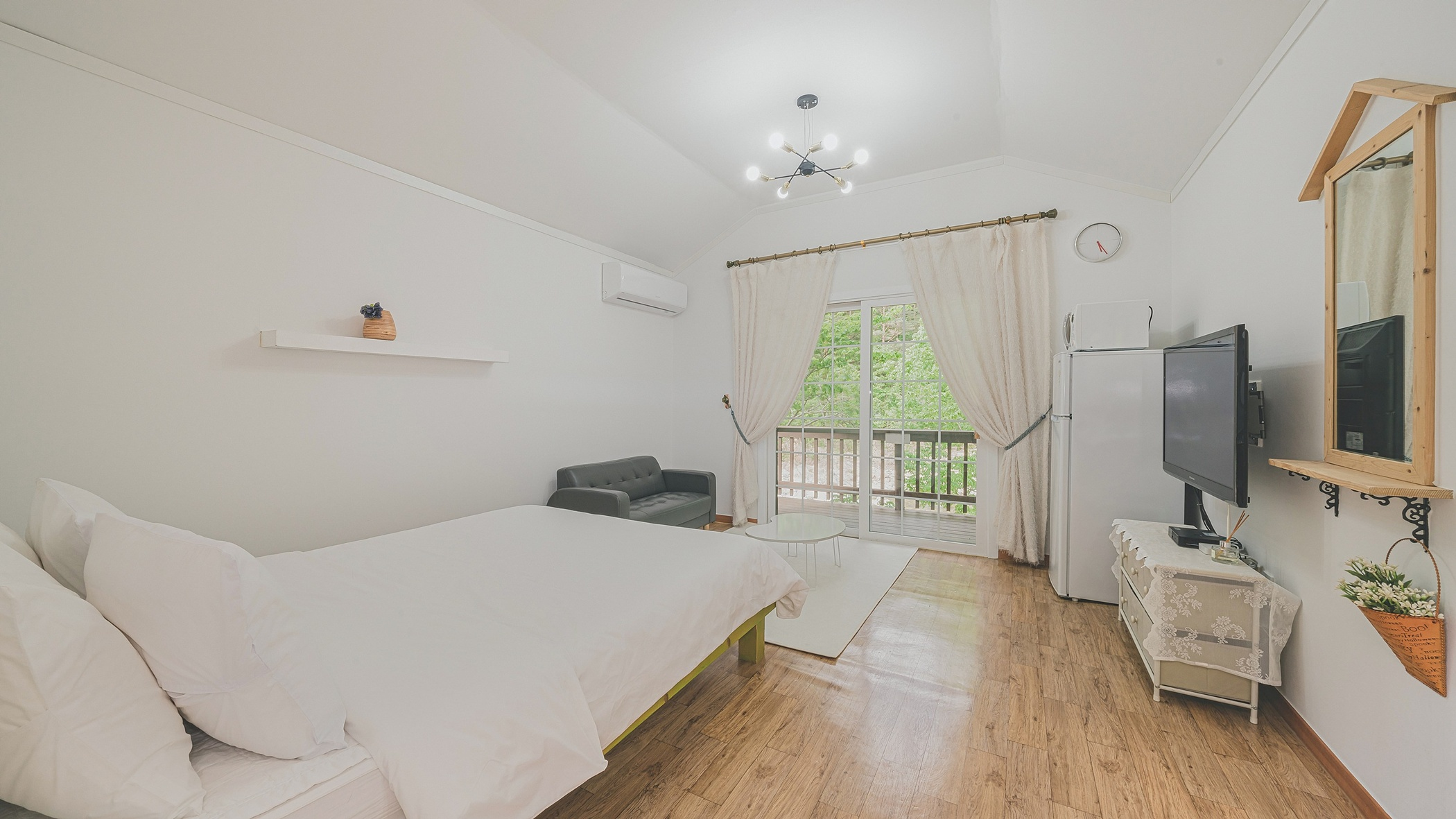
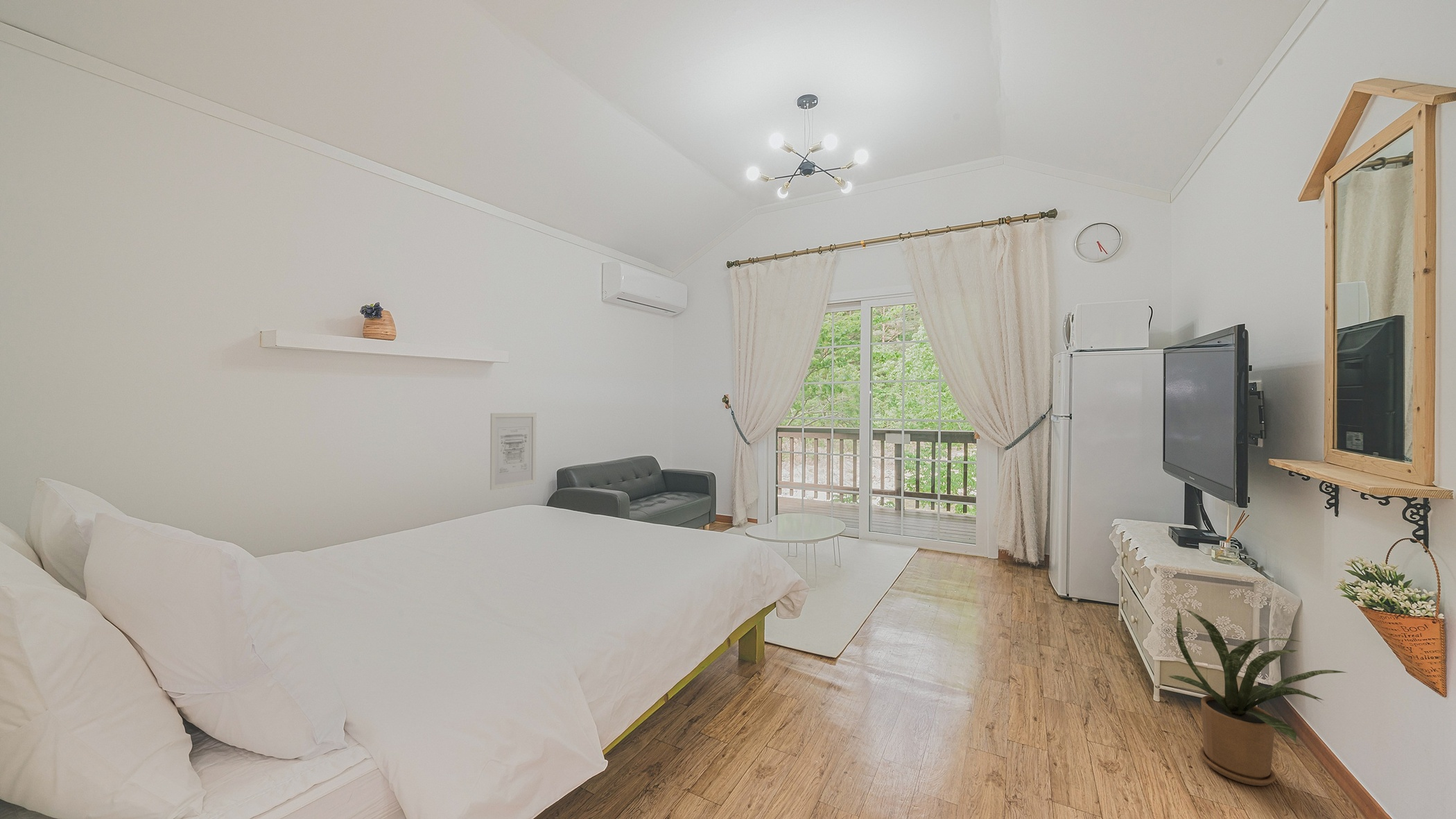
+ house plant (1247, 693)
+ wall art (514, 449)
